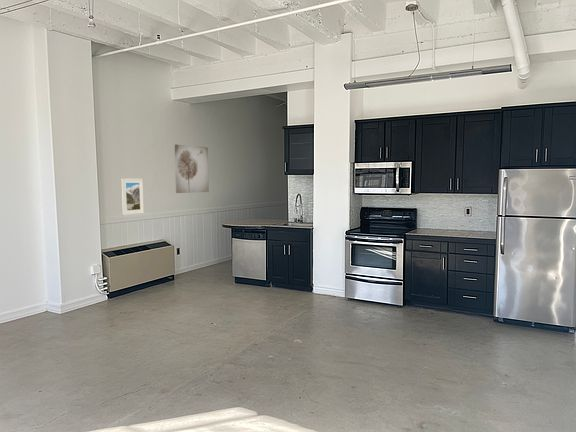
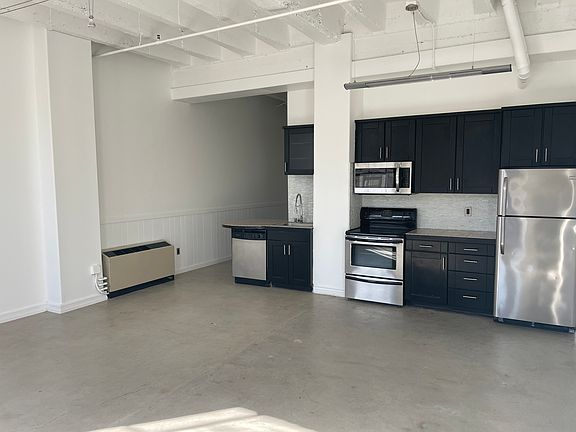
- wall art (192, 169)
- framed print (132, 196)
